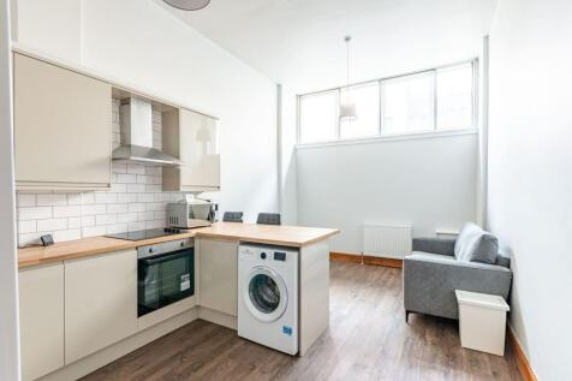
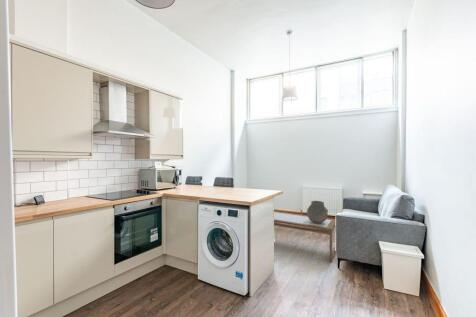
+ coffee table (293, 228)
+ ceramic pot (316, 210)
